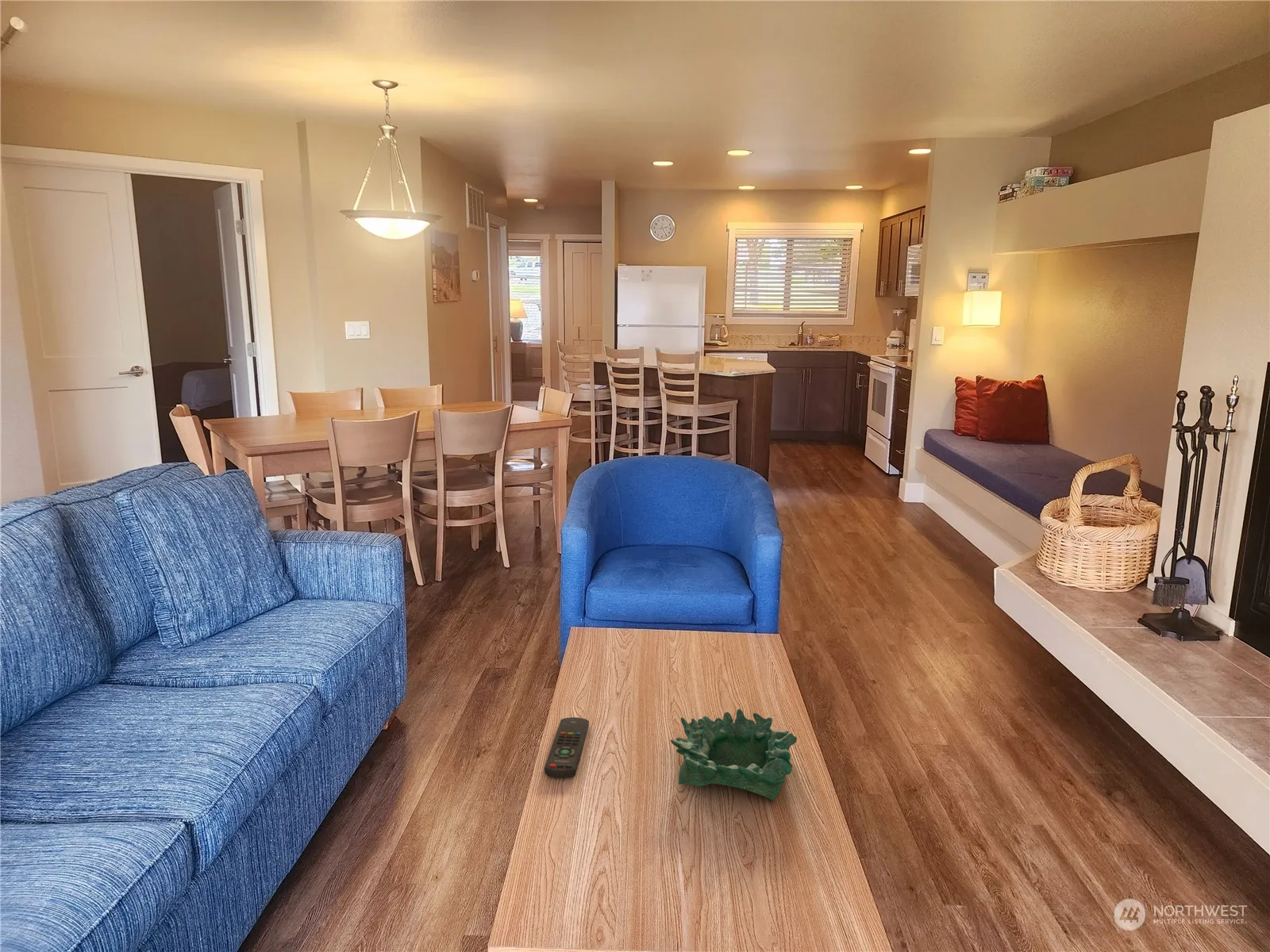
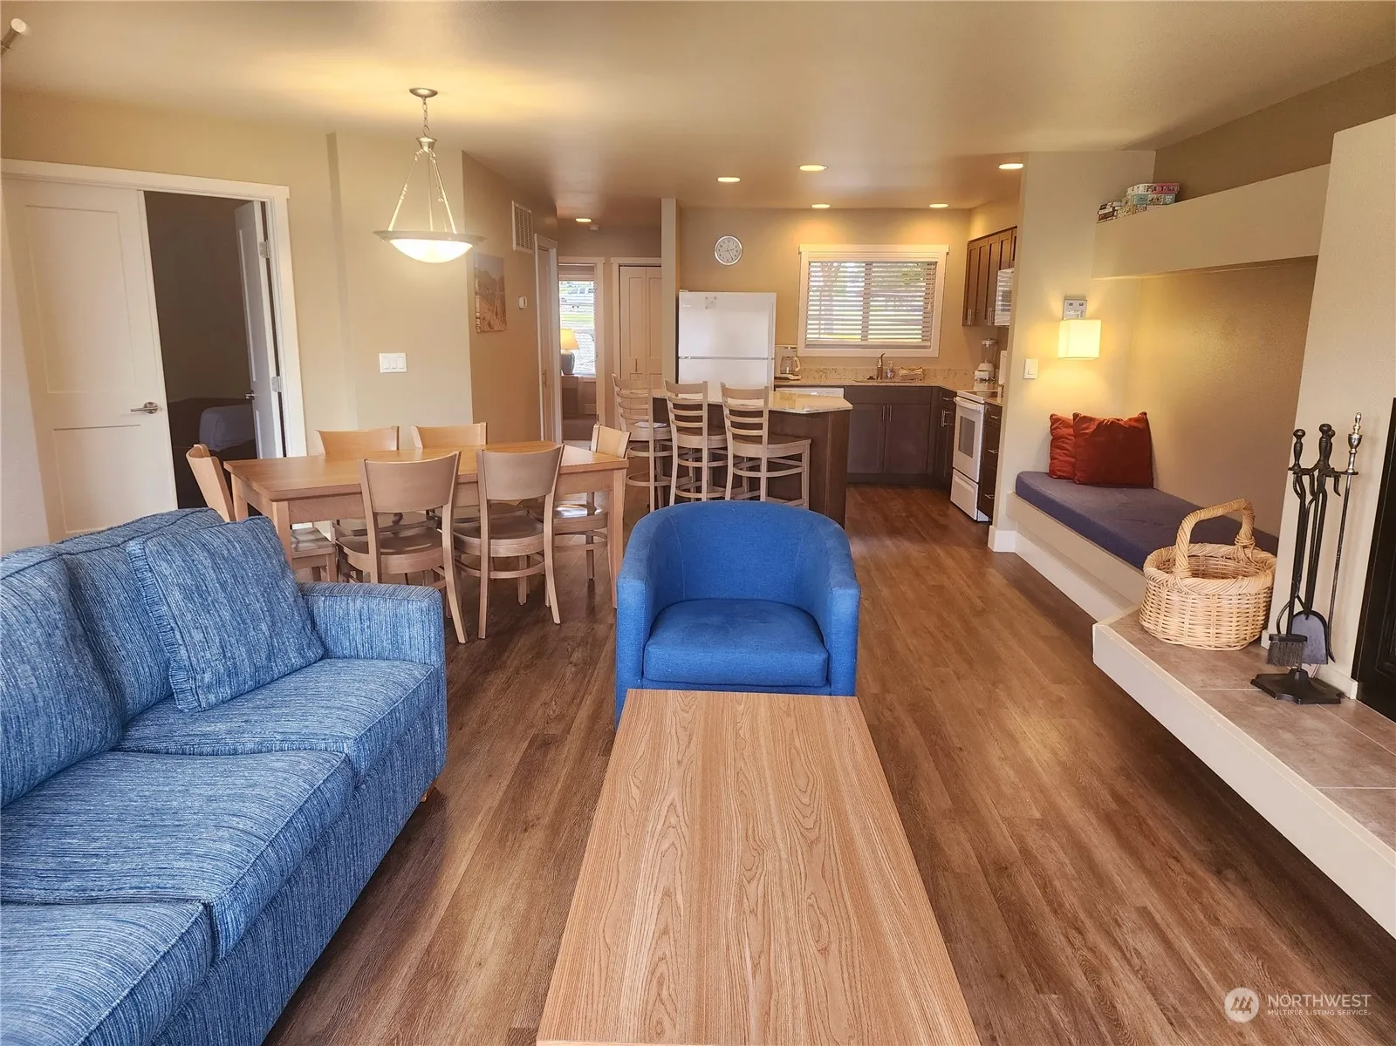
- remote control (568, 745)
- decorative bowl (733, 752)
